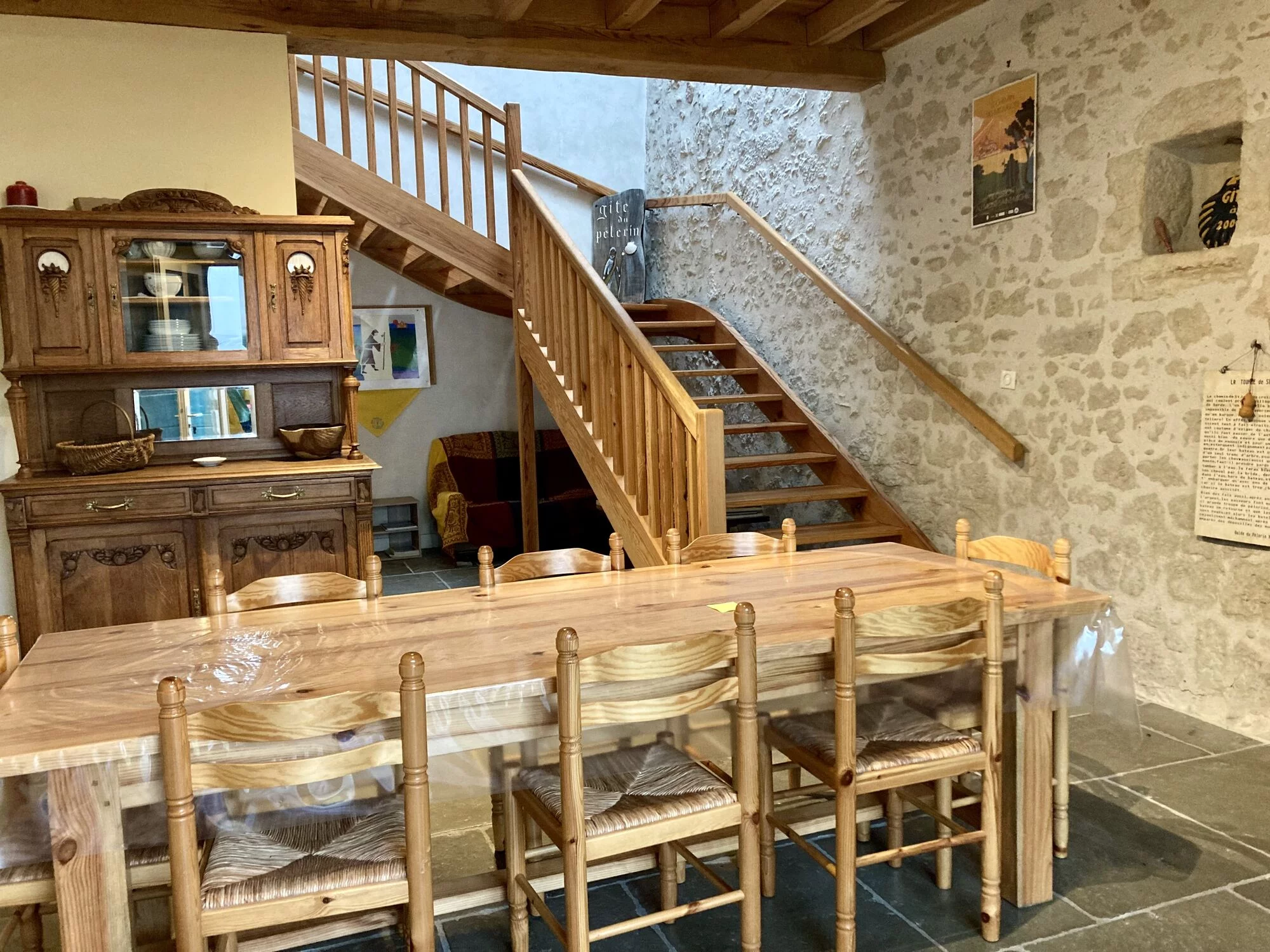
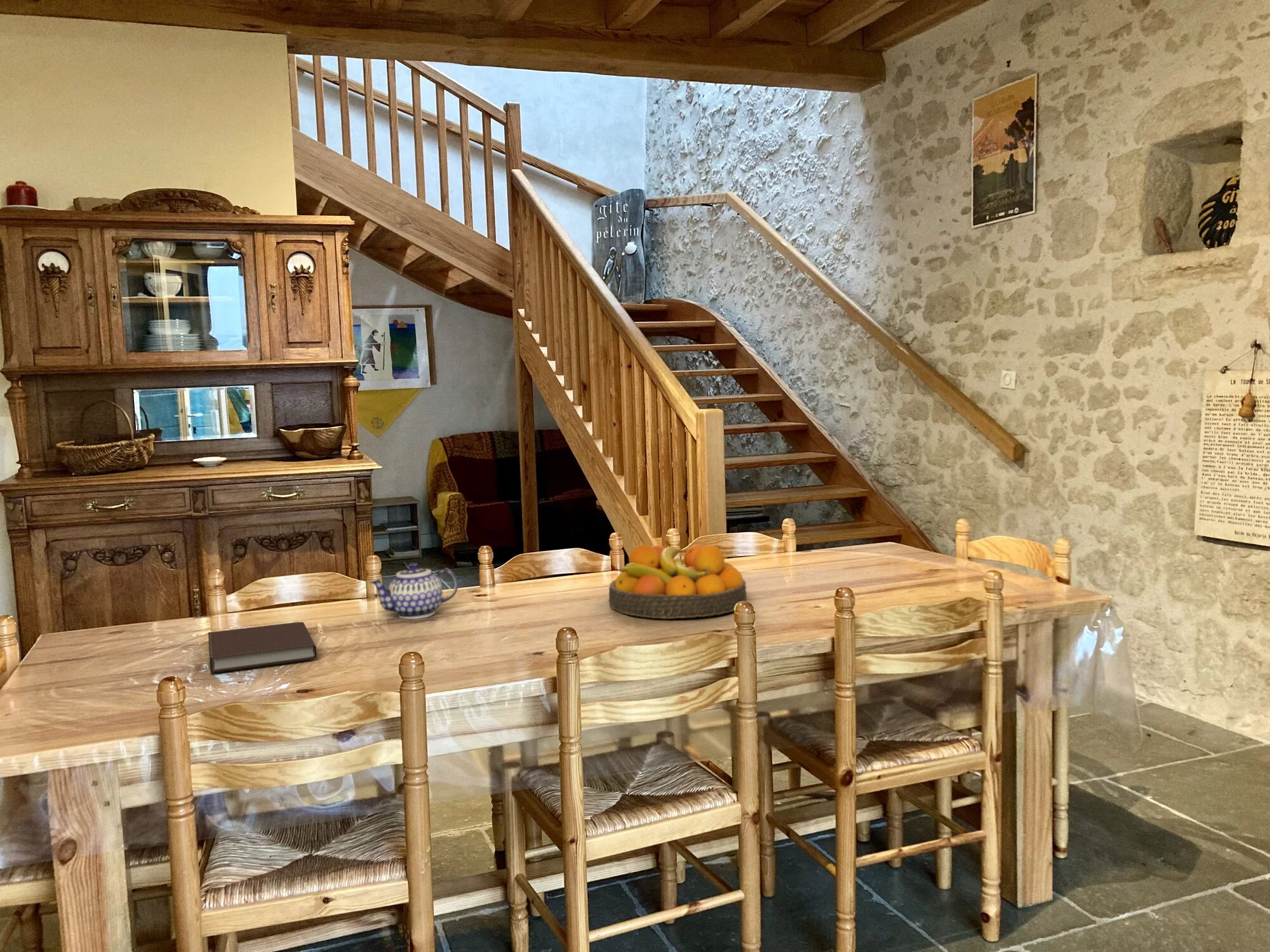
+ teapot (415, 589)
+ notebook (260, 645)
+ fruit bowl (677, 573)
